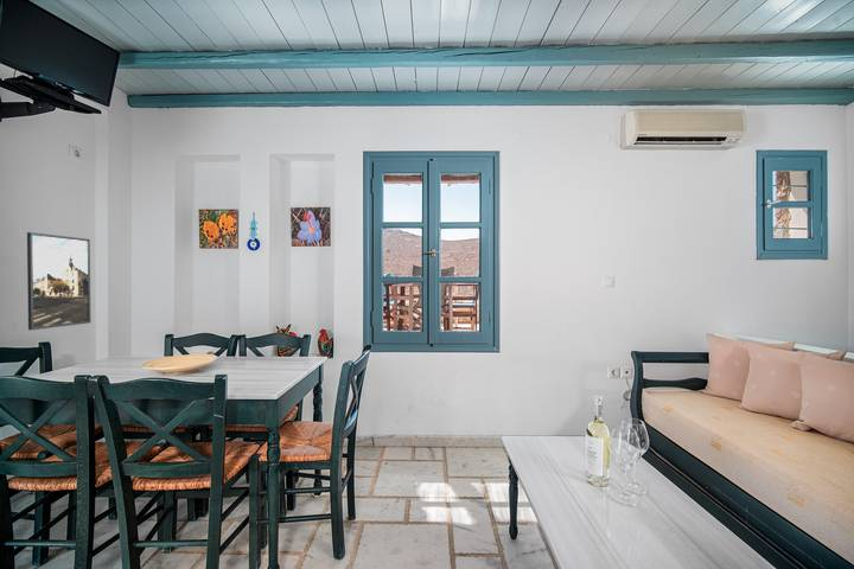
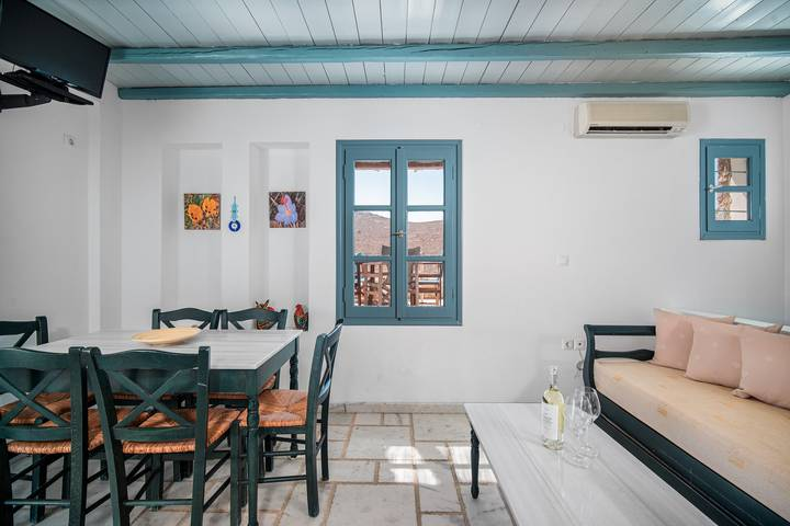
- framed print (60, 281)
